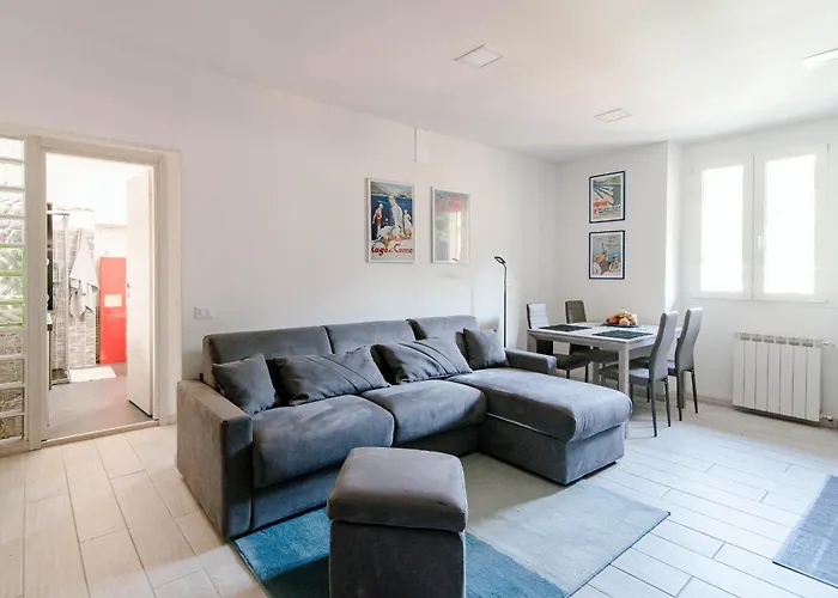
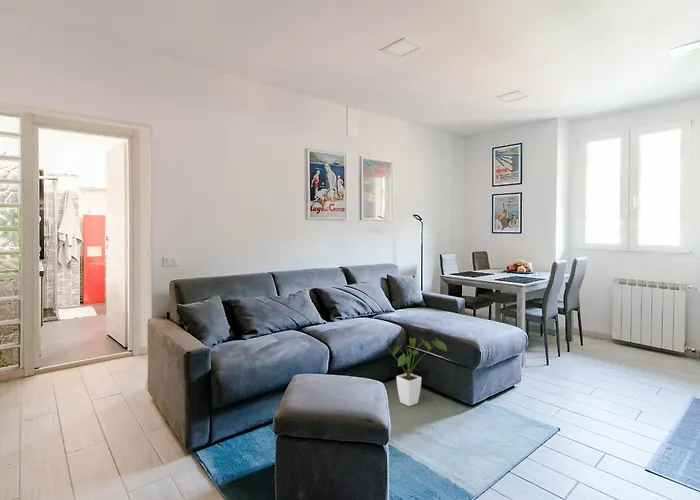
+ house plant (411, 371)
